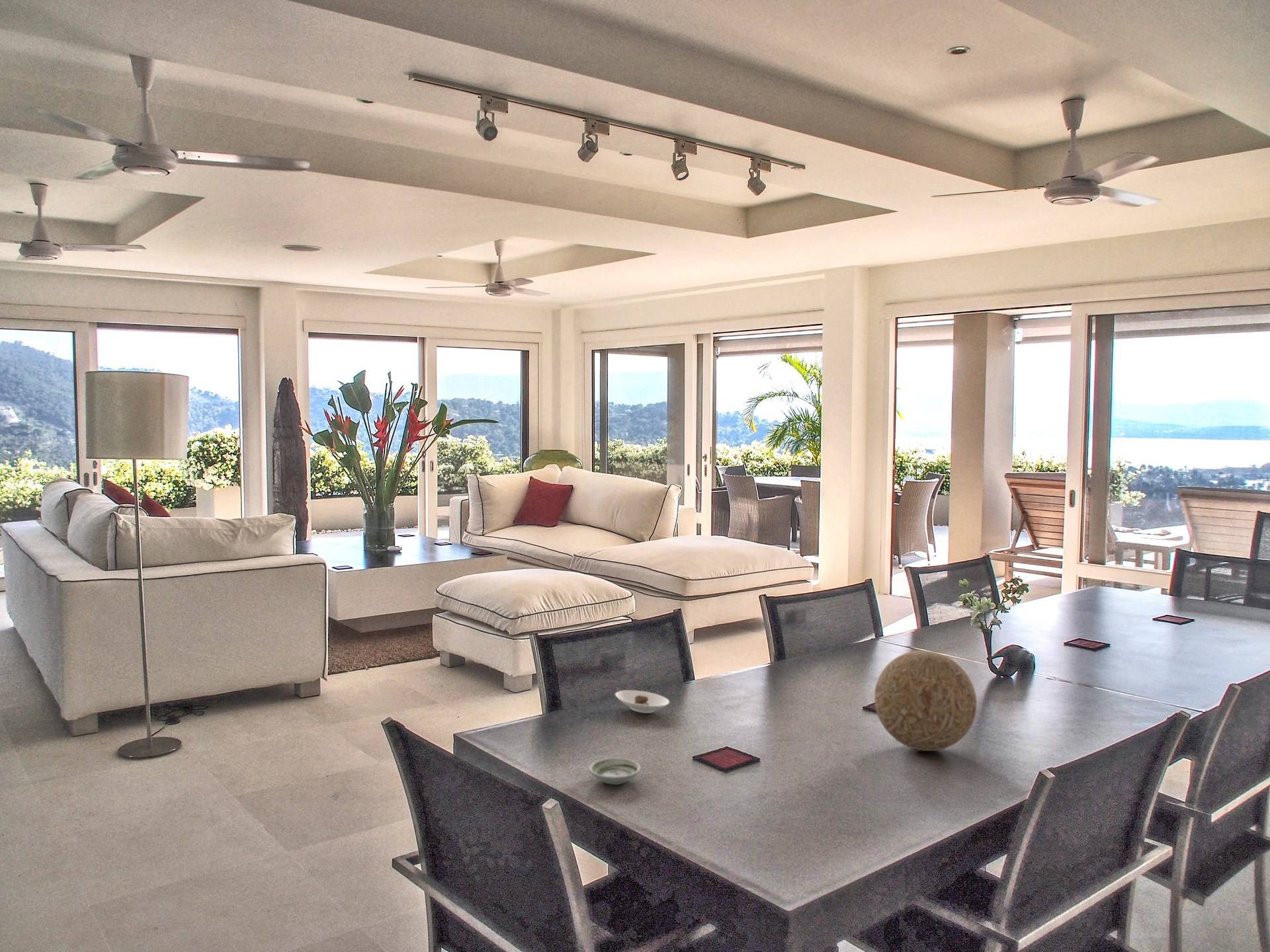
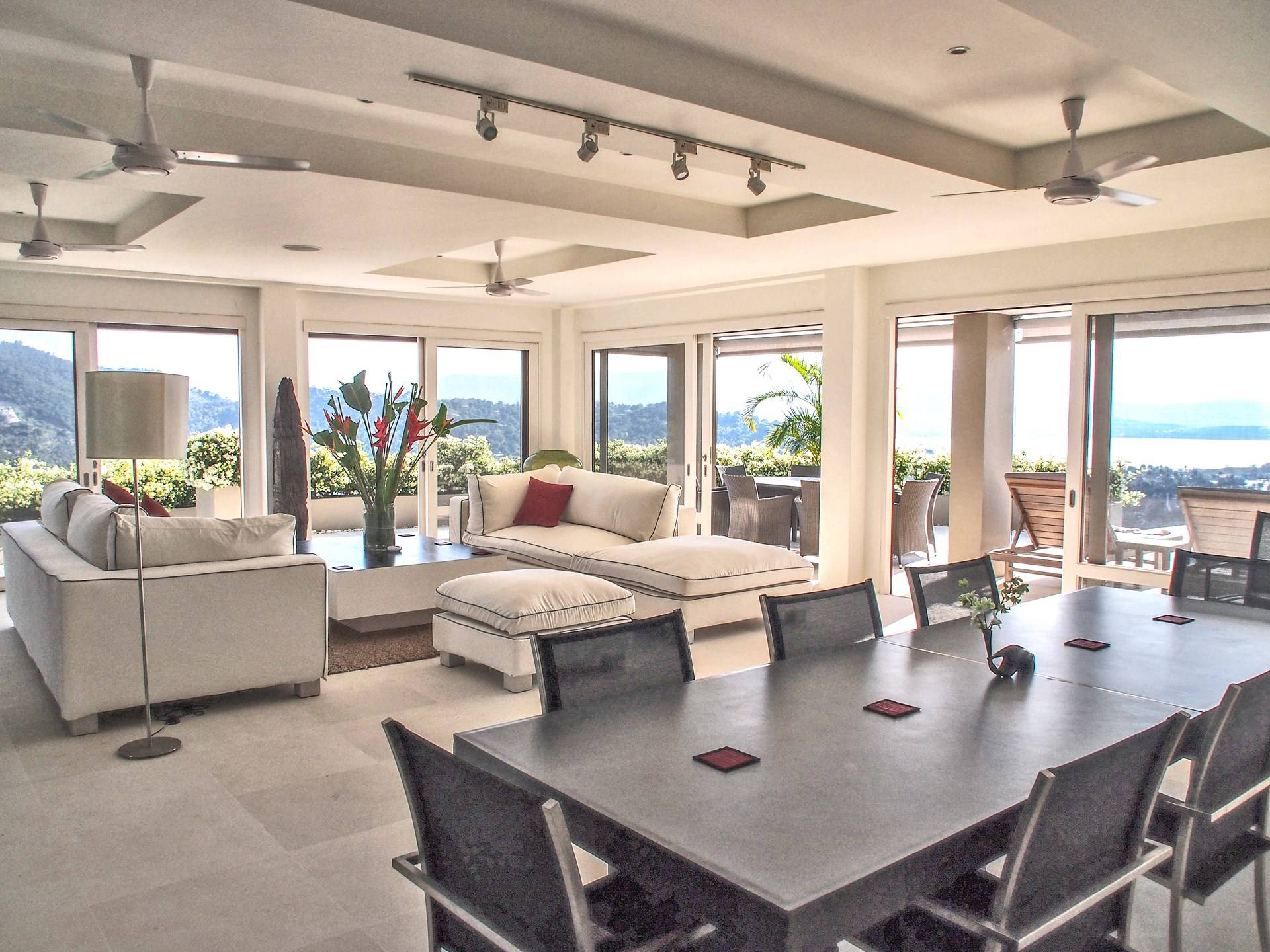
- saucer (614, 773)
- saucer (642, 702)
- decorative ball (925, 699)
